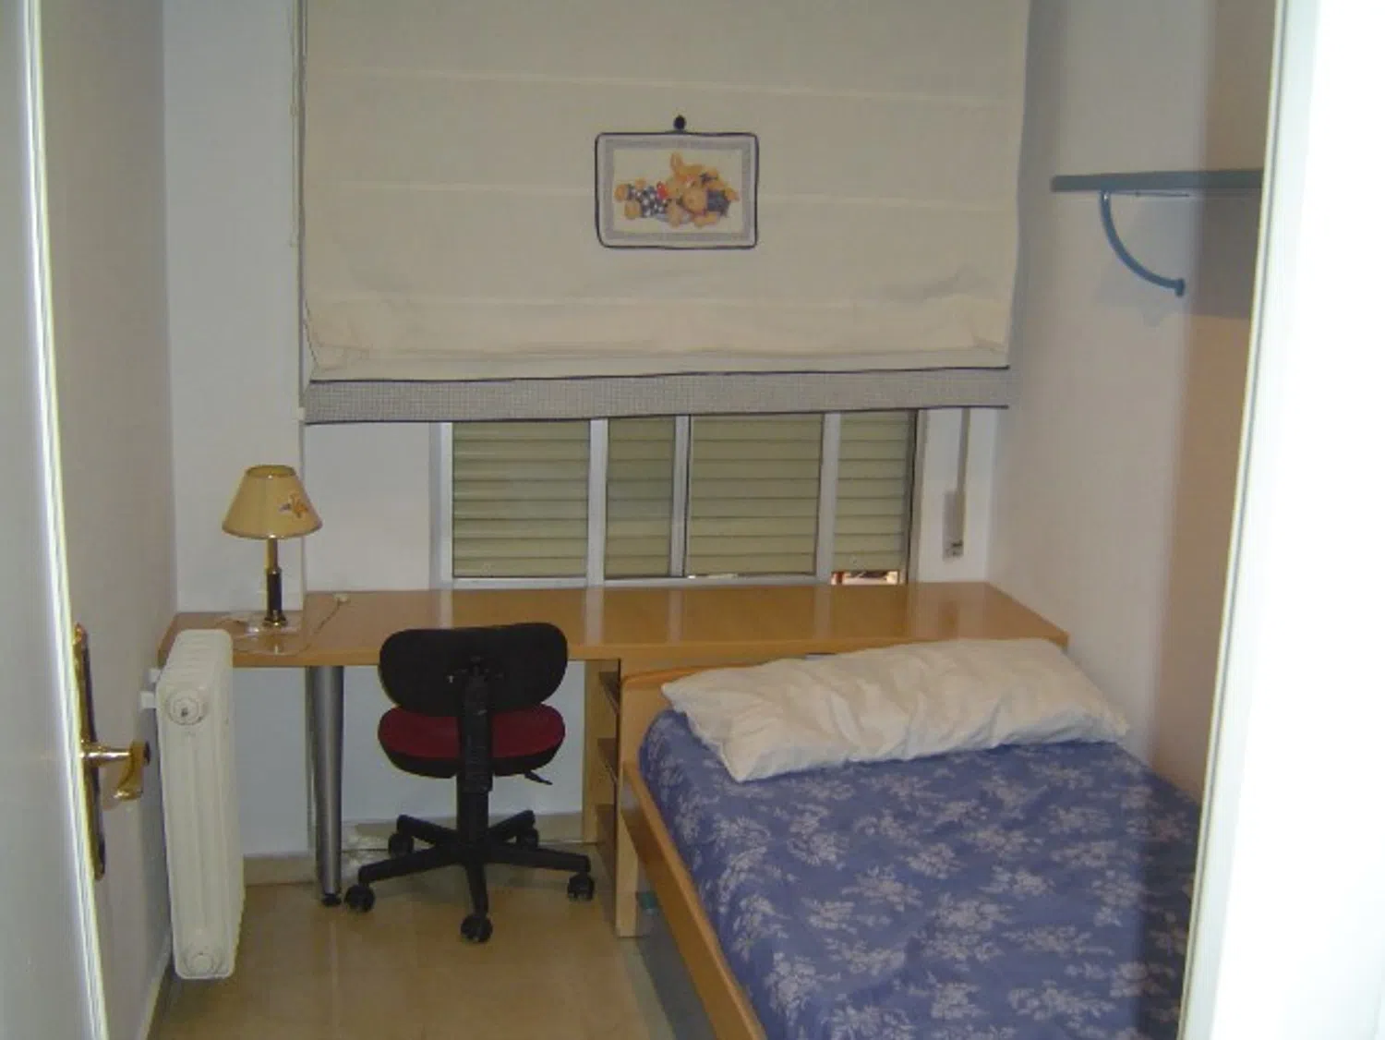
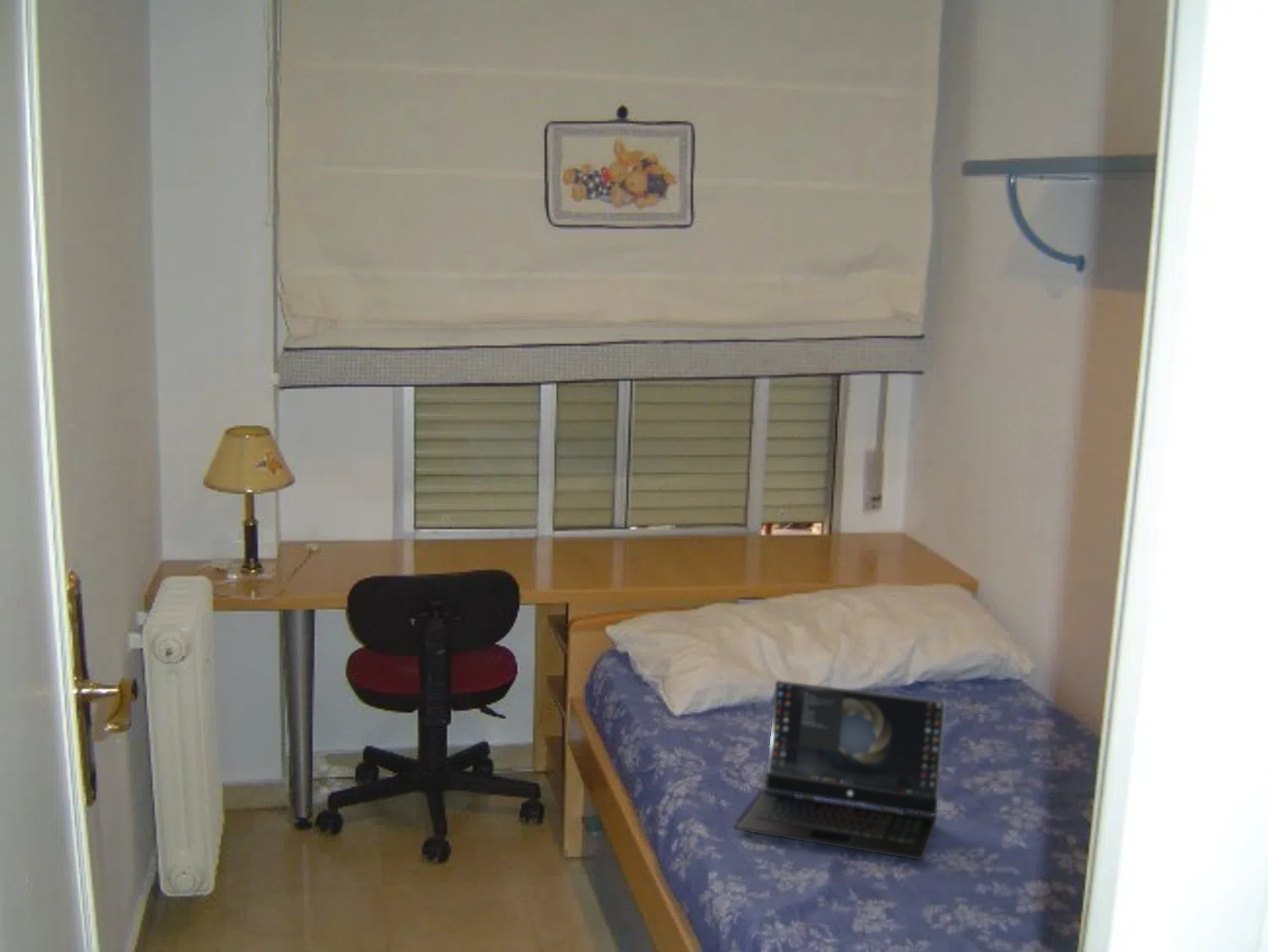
+ laptop (844, 767)
